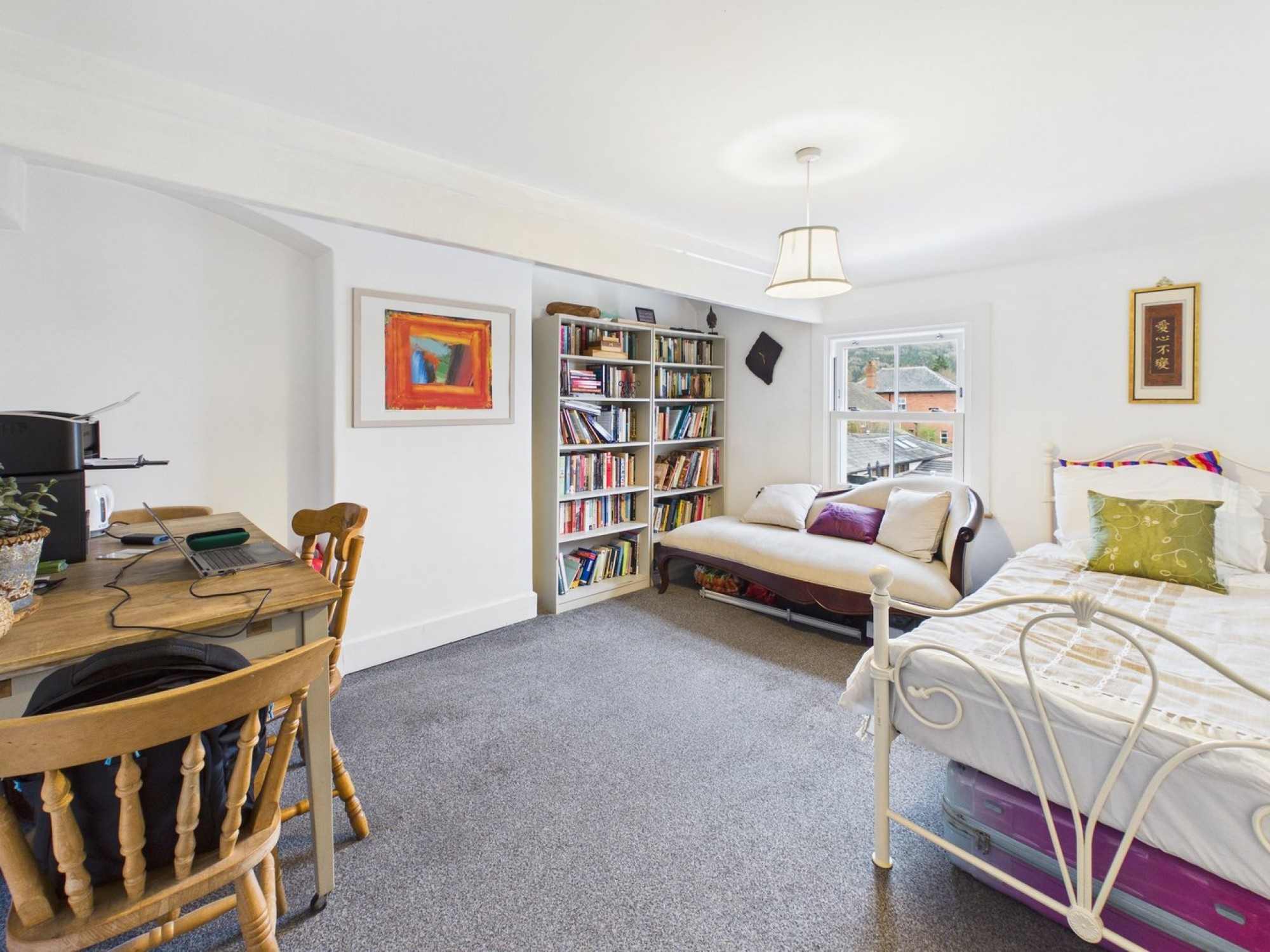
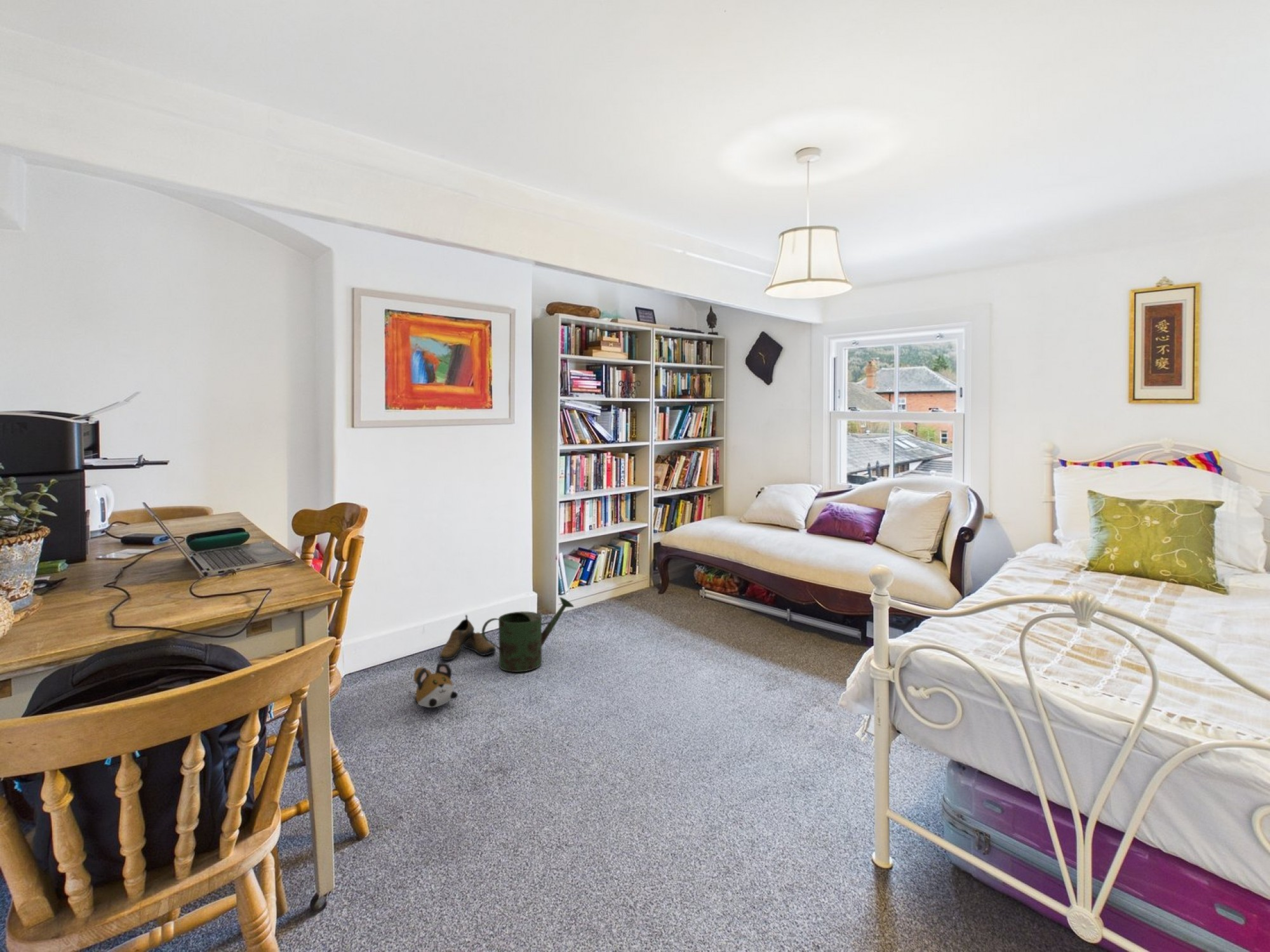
+ plush toy (431, 683)
+ shoe (464, 636)
+ watering can (530, 632)
